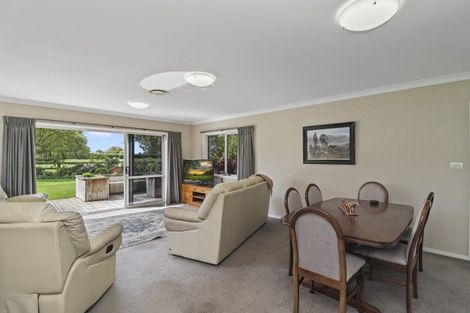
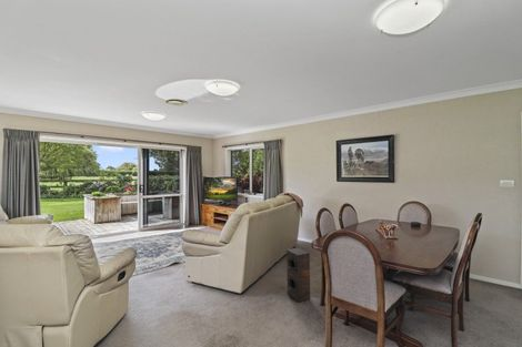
+ speaker (294, 274)
